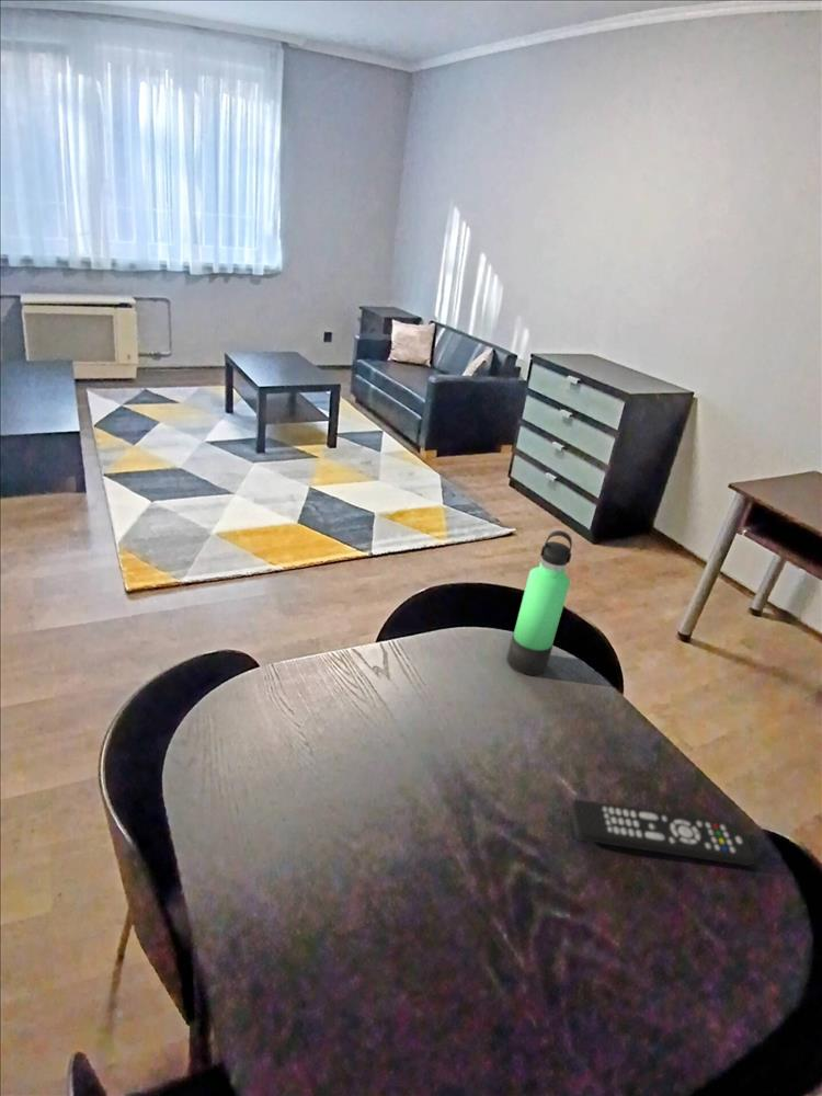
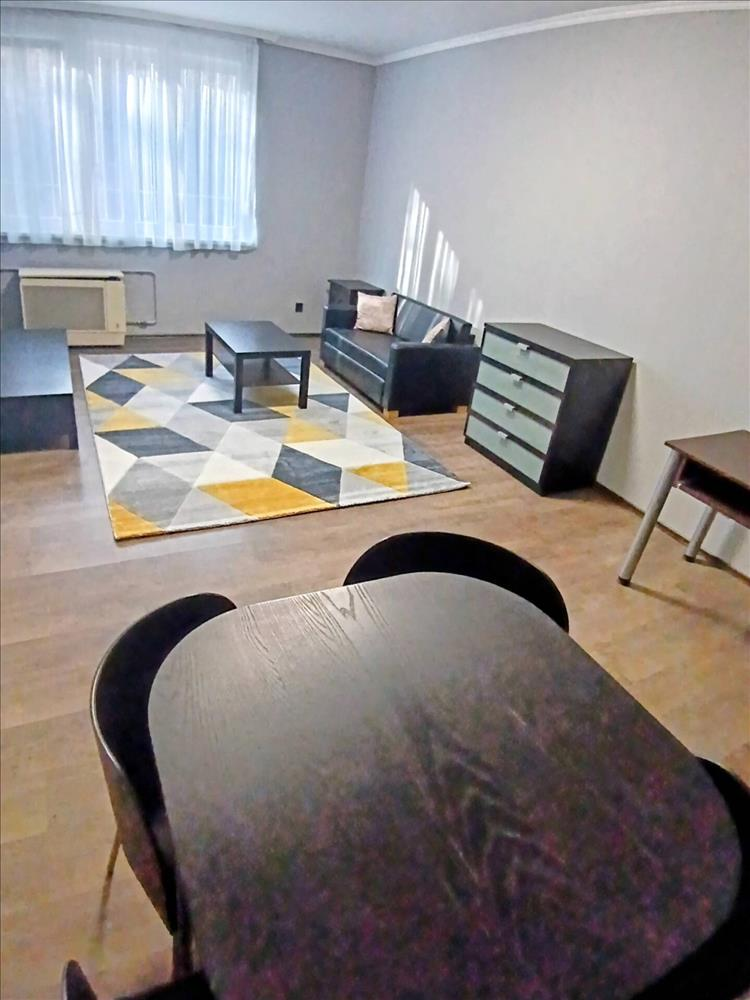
- thermos bottle (543, 601)
- remote control (660, 833)
